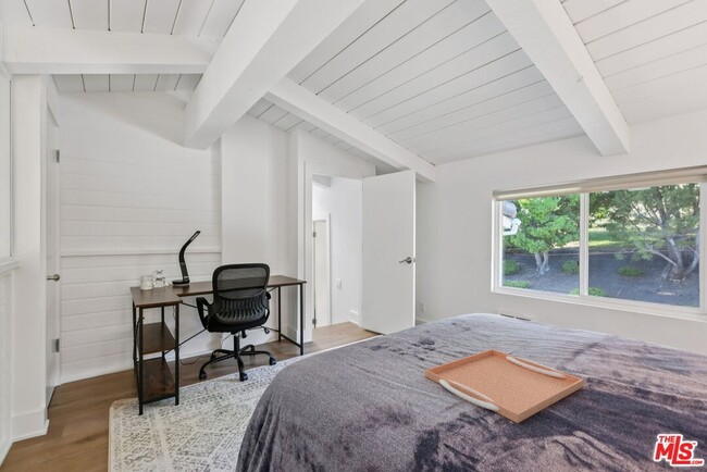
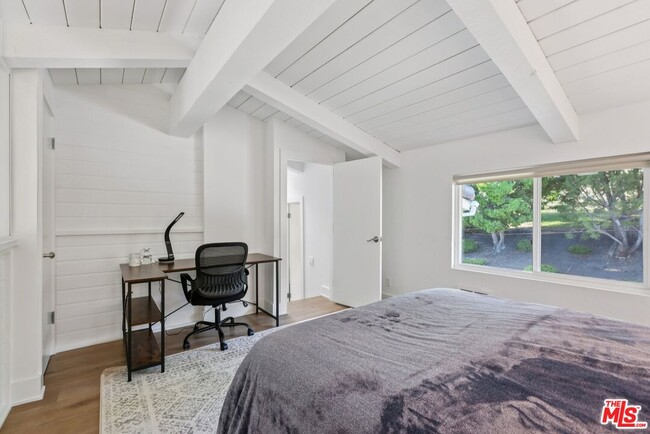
- serving tray (501, 377)
